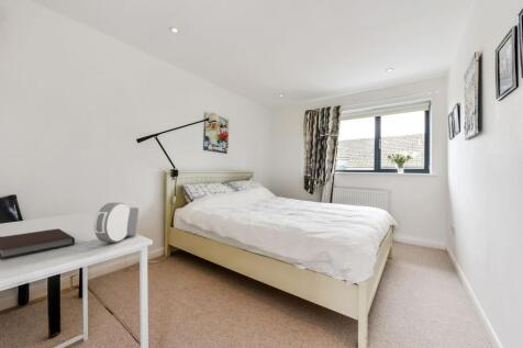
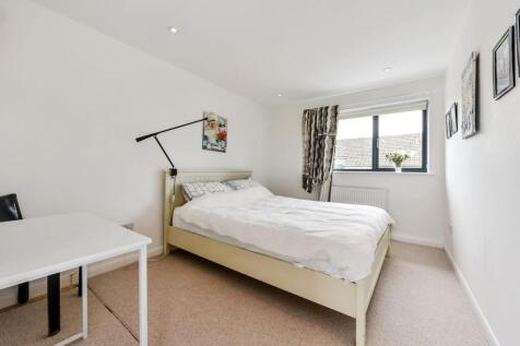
- alarm clock (115, 221)
- notebook (34, 240)
